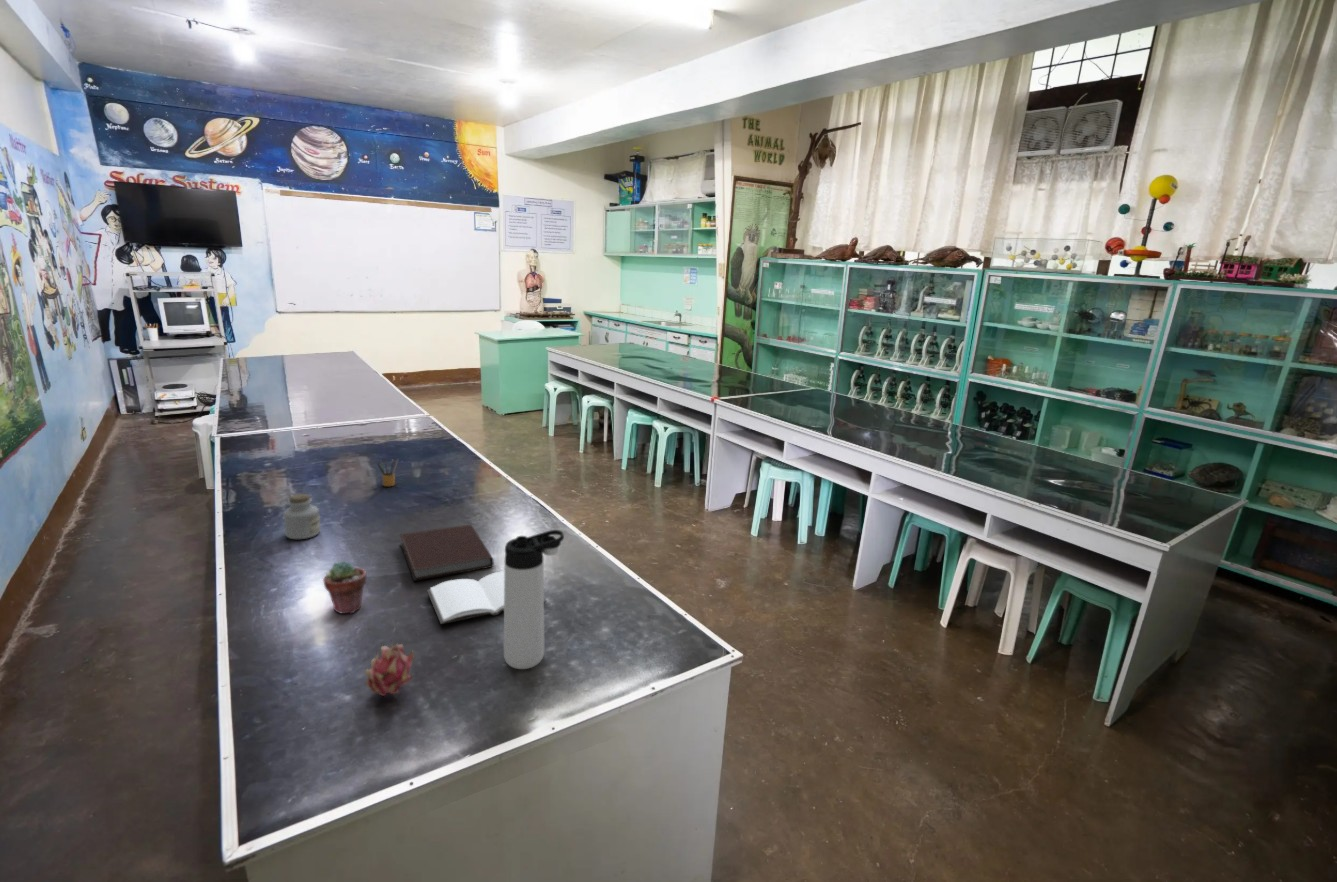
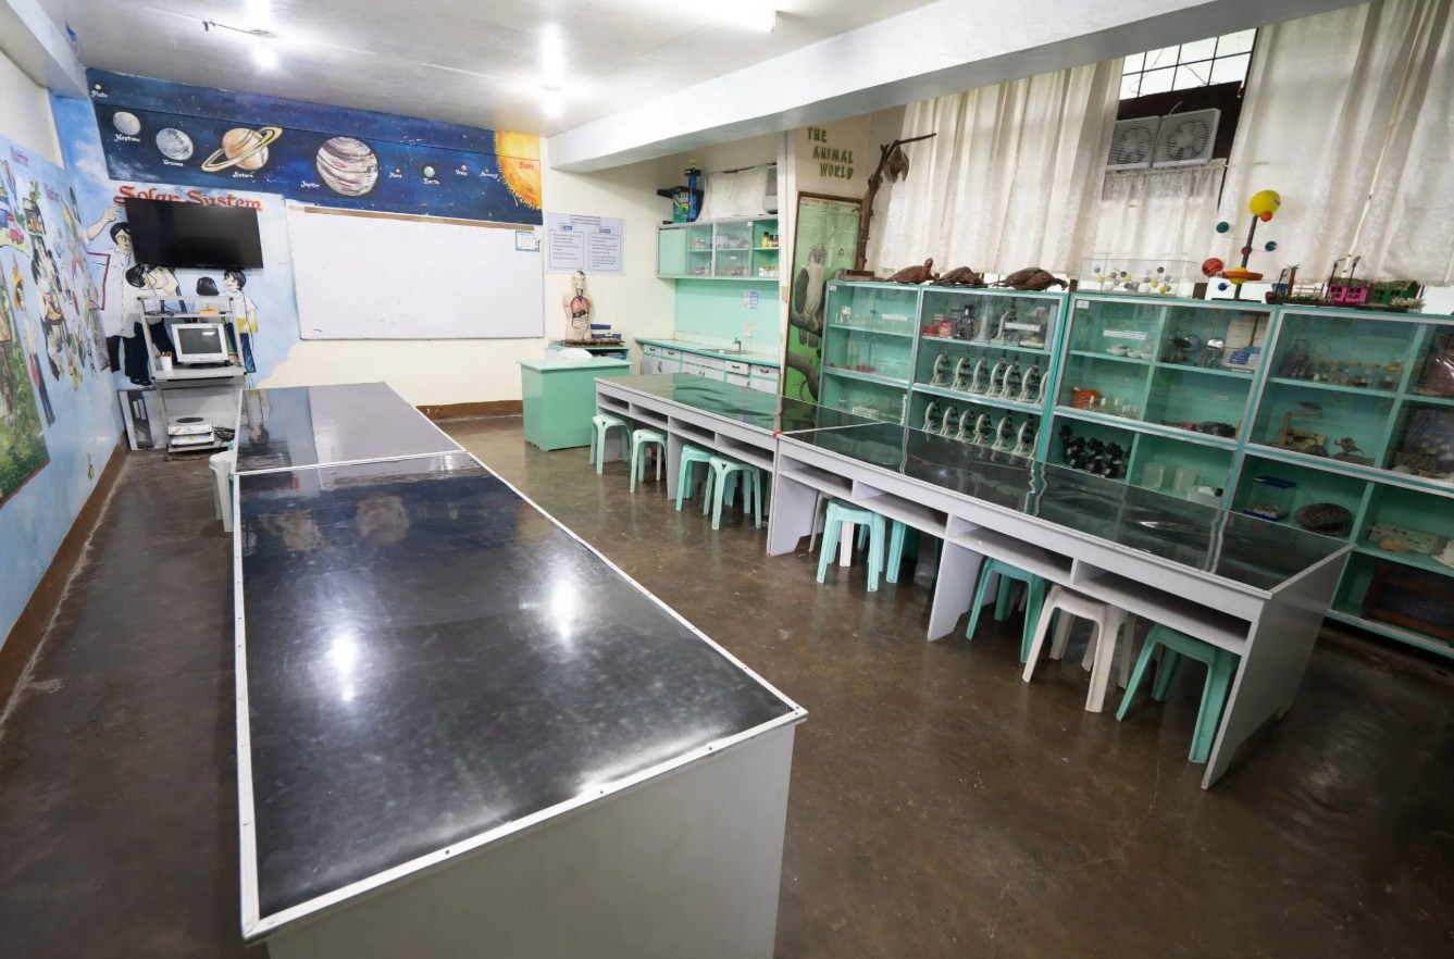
- pencil box (387, 471)
- jar (301, 515)
- notebook (445, 550)
- fruit (388, 666)
- potted succulent (345, 584)
- book (486, 594)
- thermos bottle (533, 598)
